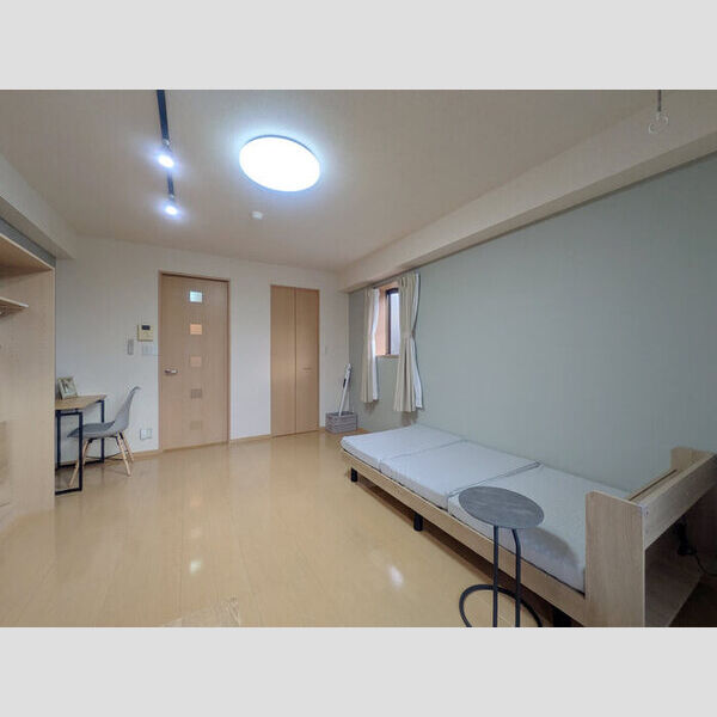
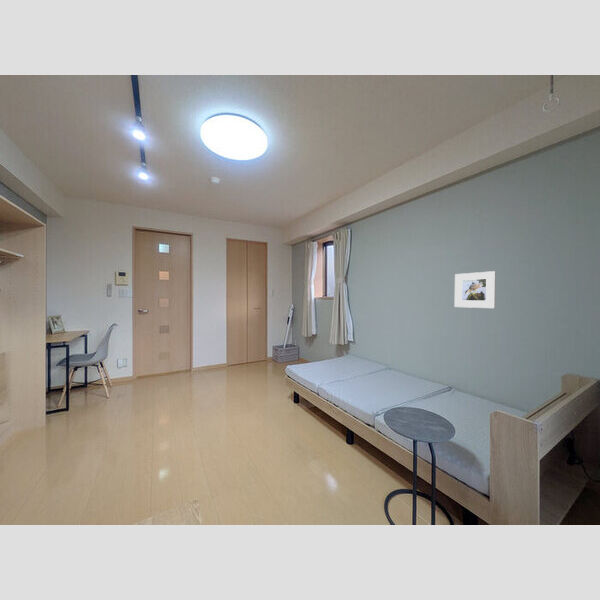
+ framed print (473, 290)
